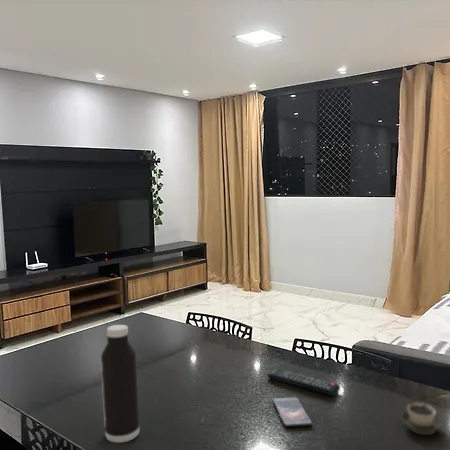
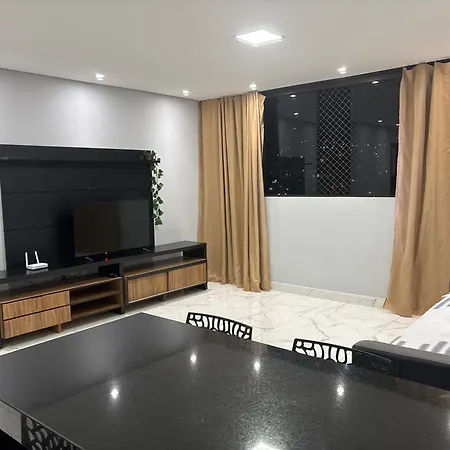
- remote control (302, 381)
- smartphone (291, 411)
- cup (421, 418)
- water bottle (119, 381)
